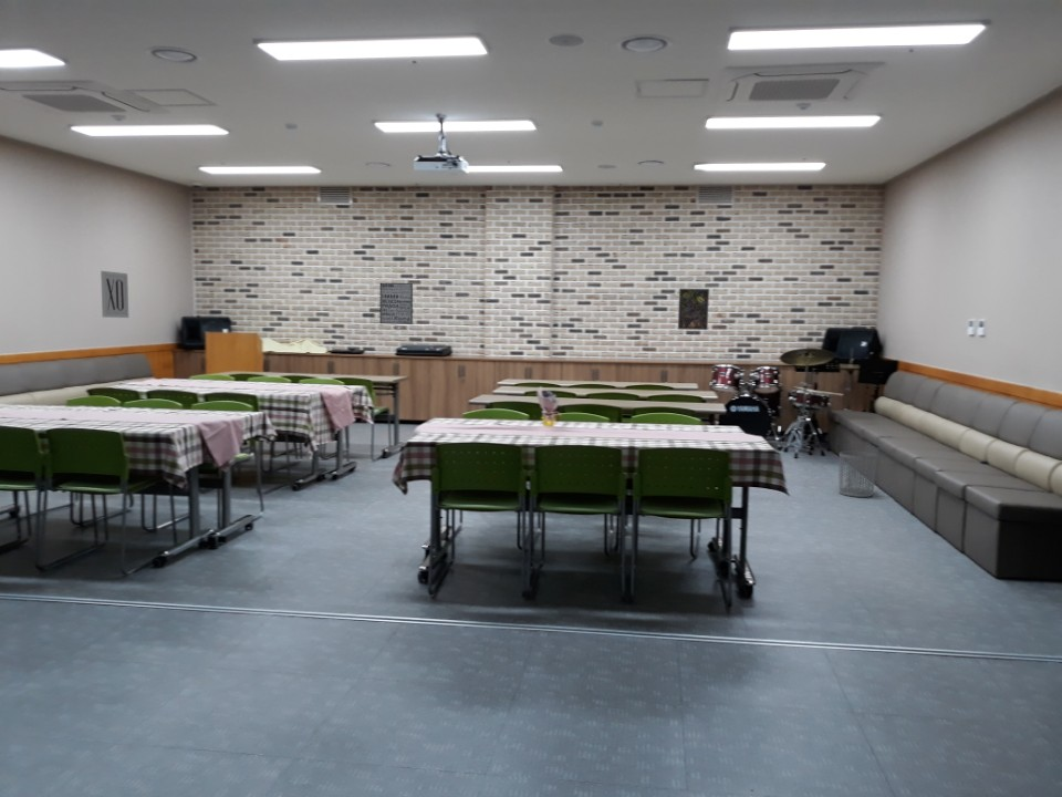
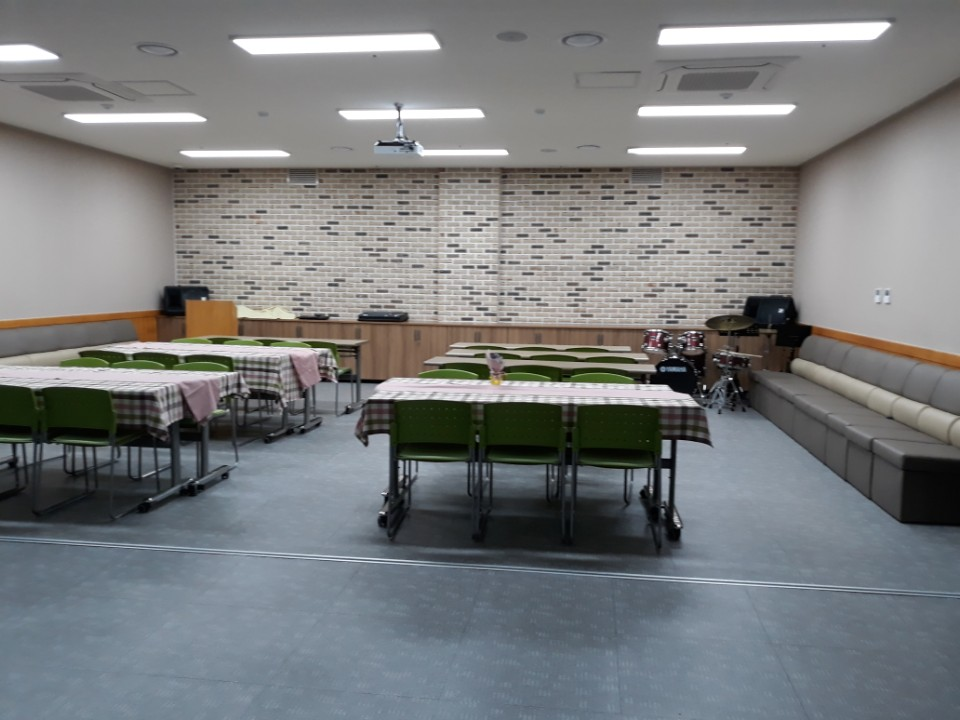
- wall art (115, 294)
- waste bin (856, 473)
- wall art (396, 303)
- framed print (693, 309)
